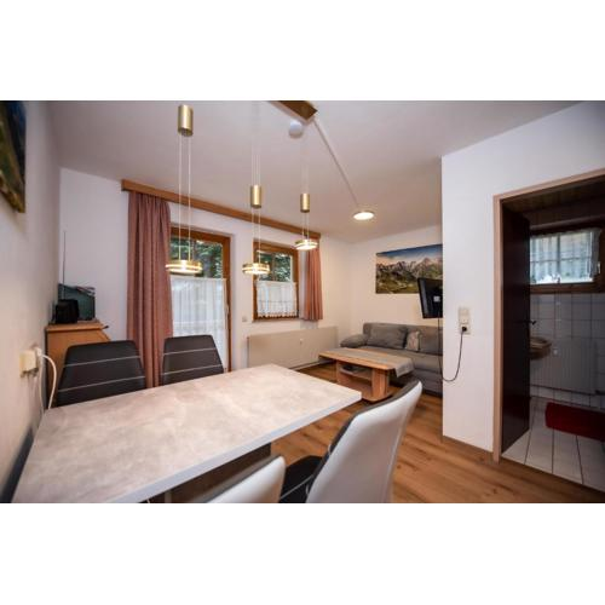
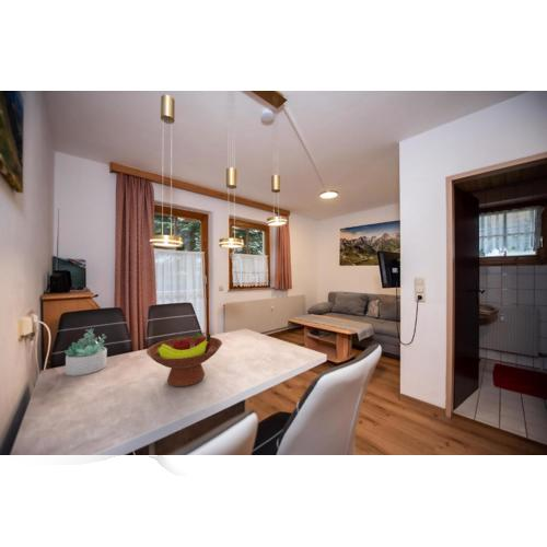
+ fruit bowl (186, 356)
+ succulent plant (86, 349)
